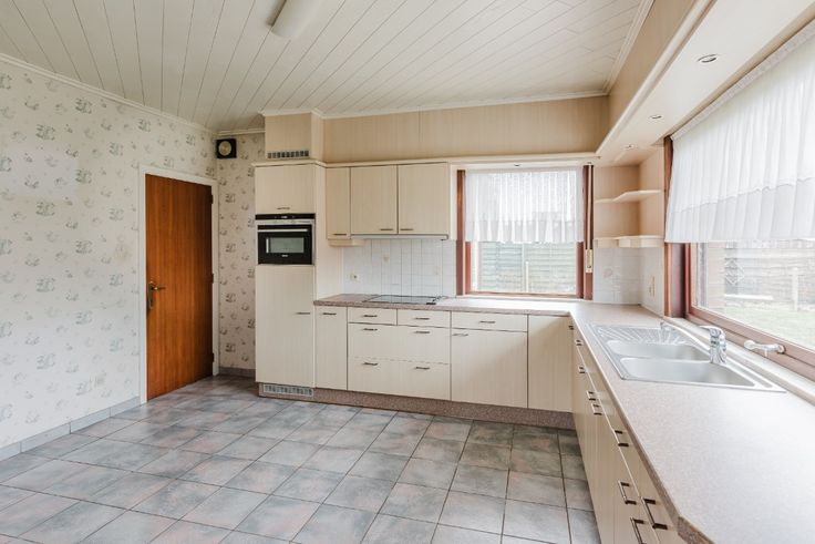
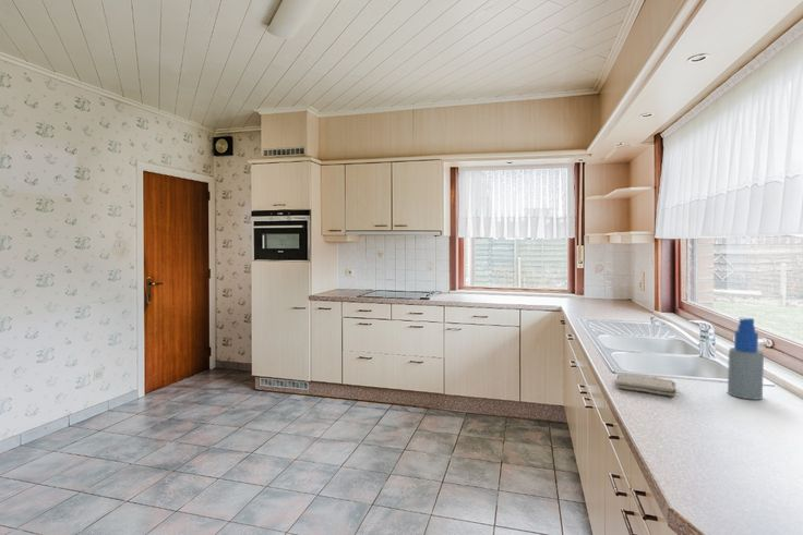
+ spray bottle (745, 356)
+ washcloth (645, 384)
